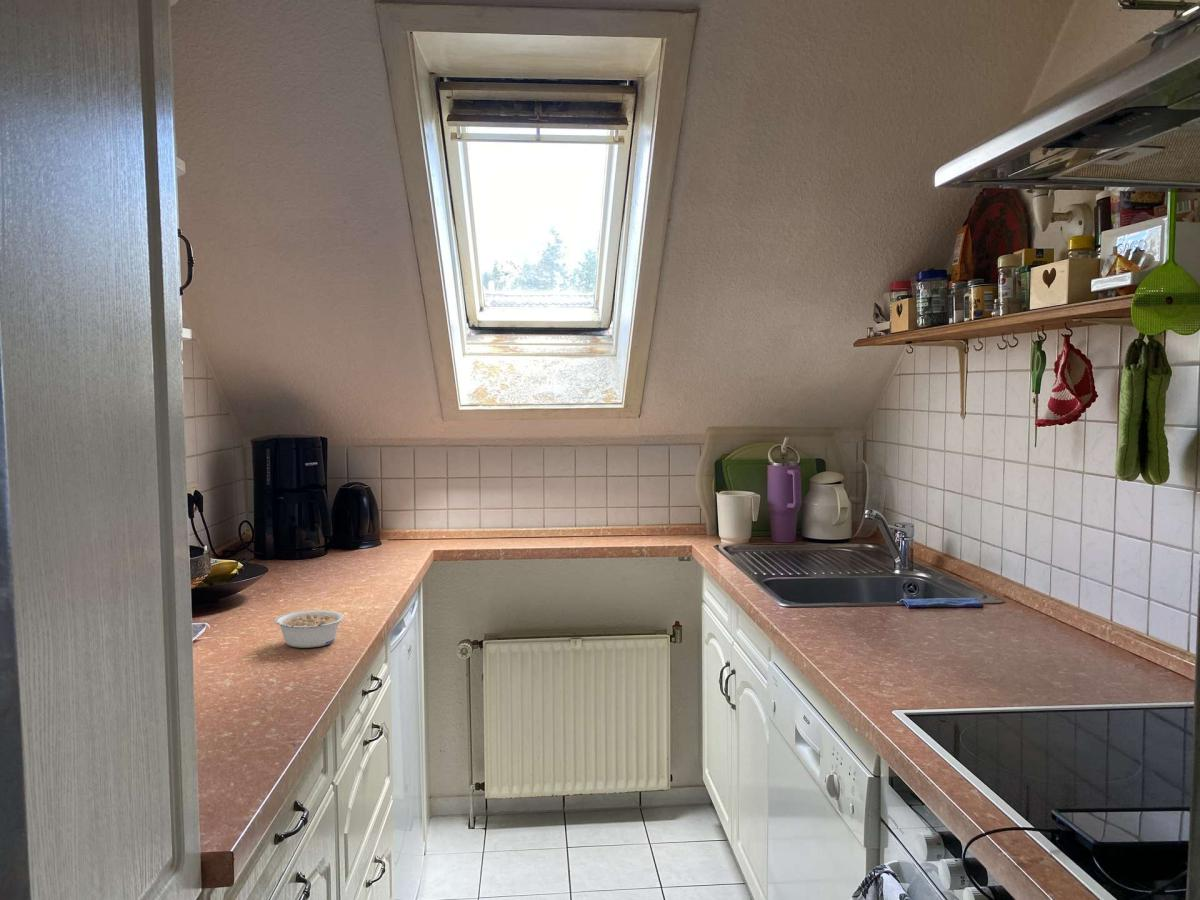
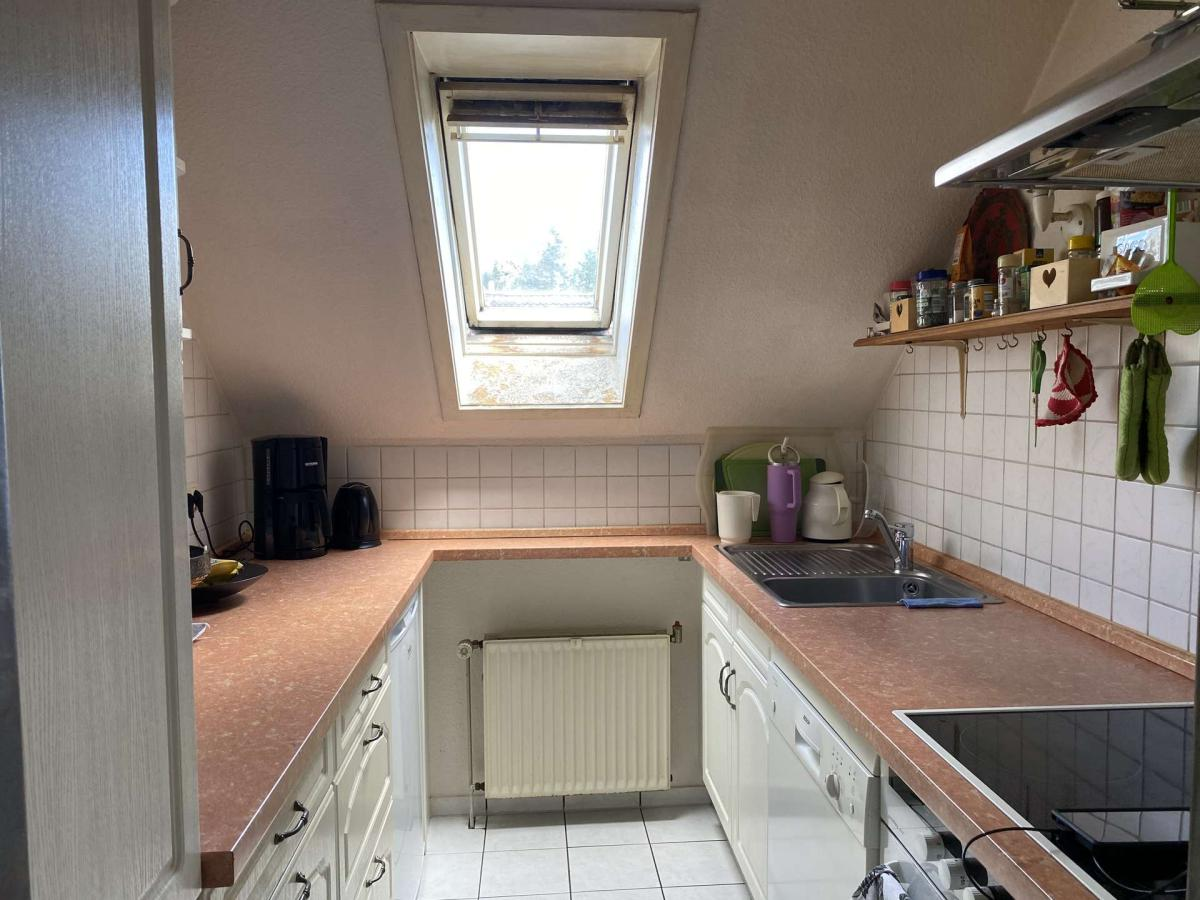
- legume (312, 627)
